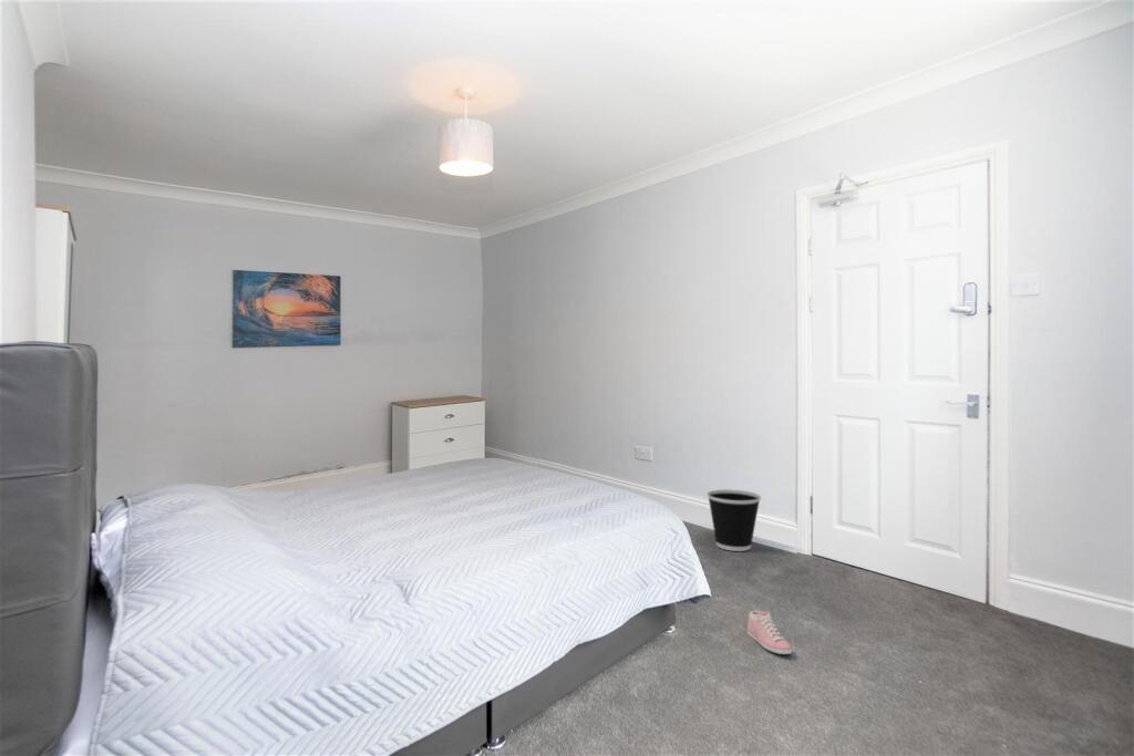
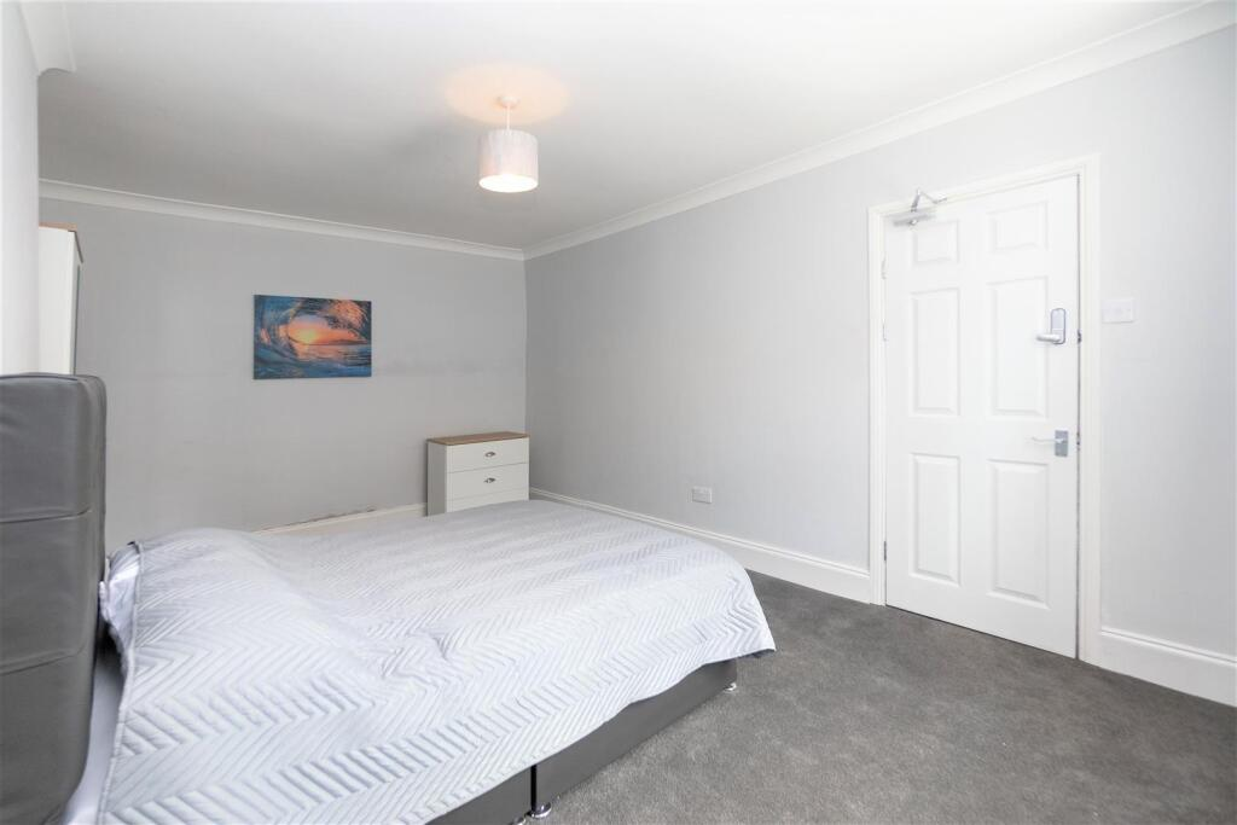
- sneaker (767, 629)
- wastebasket (733, 520)
